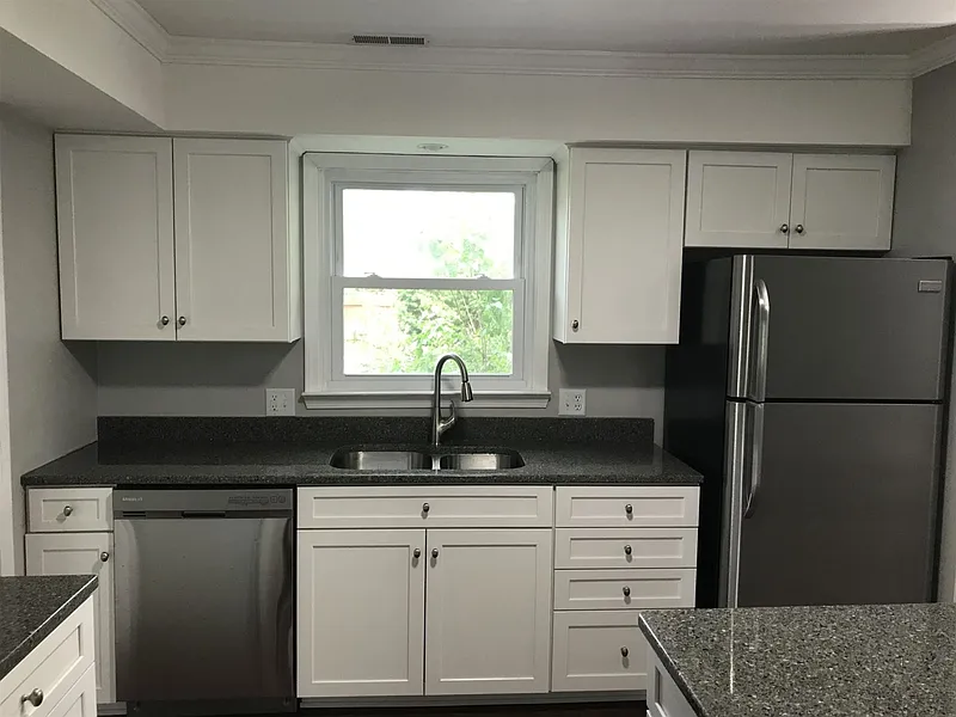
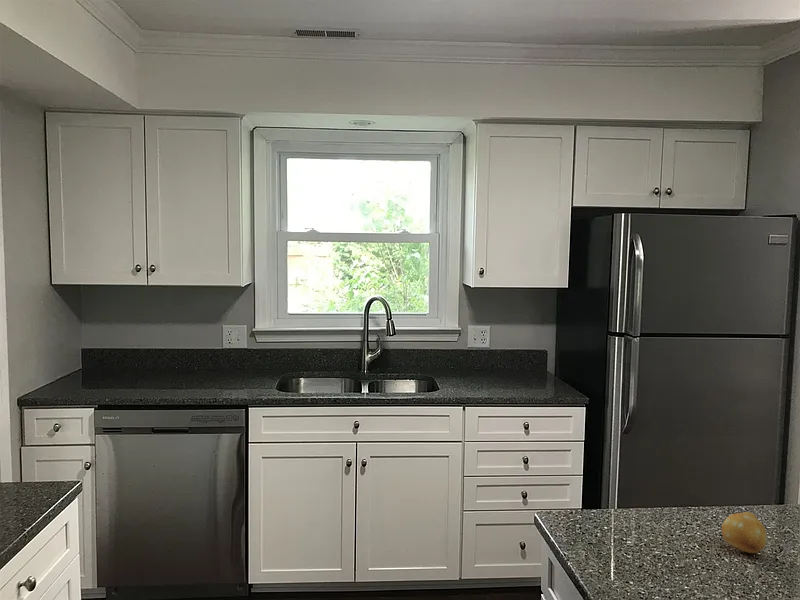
+ fruit (744, 533)
